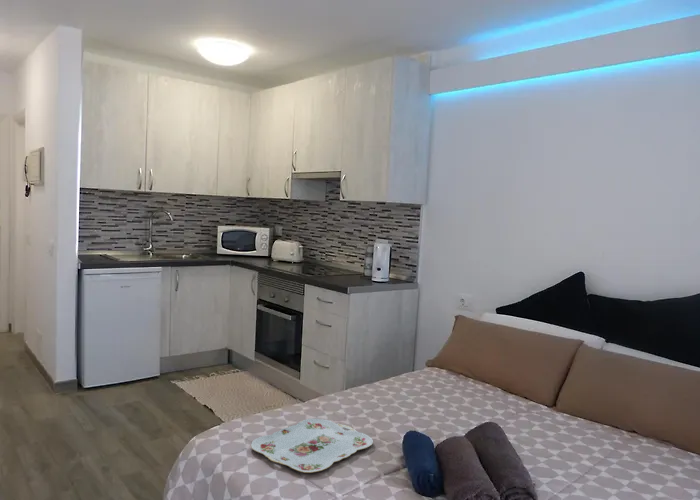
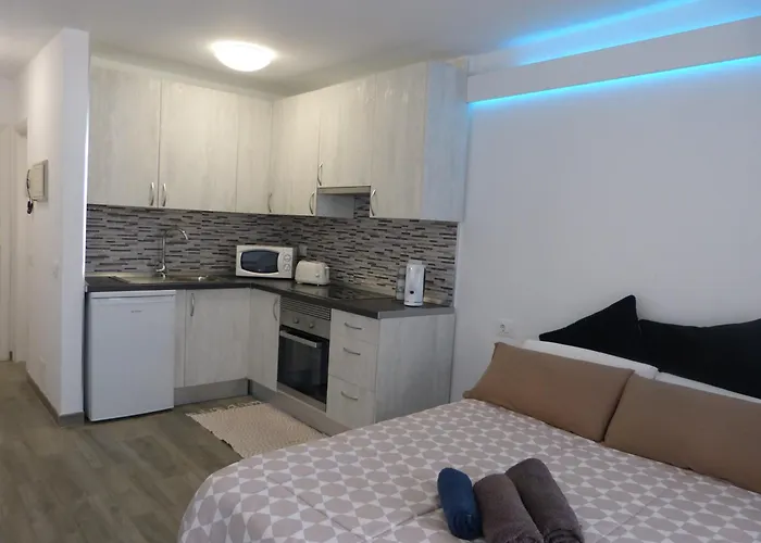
- serving tray (313, 443)
